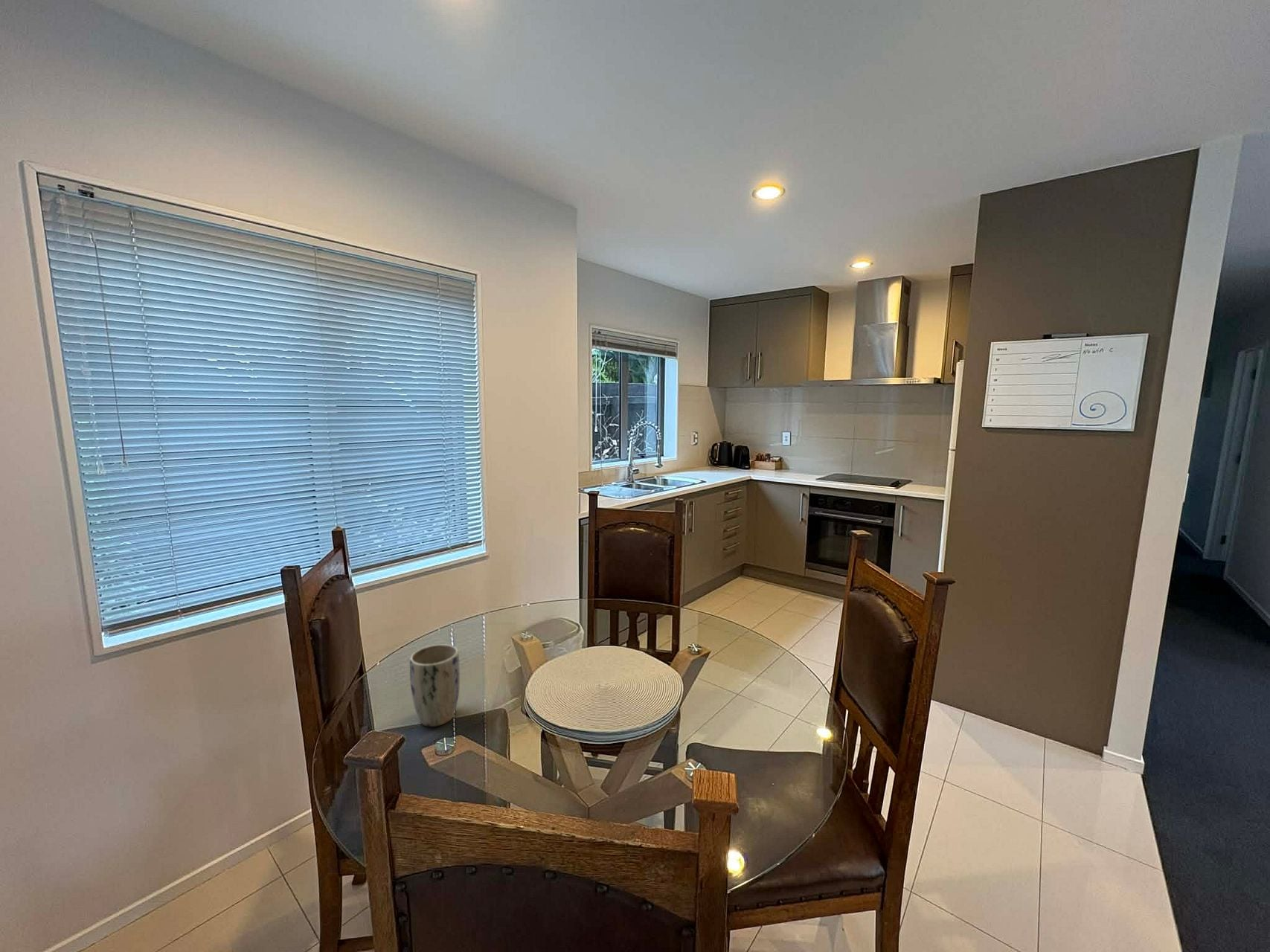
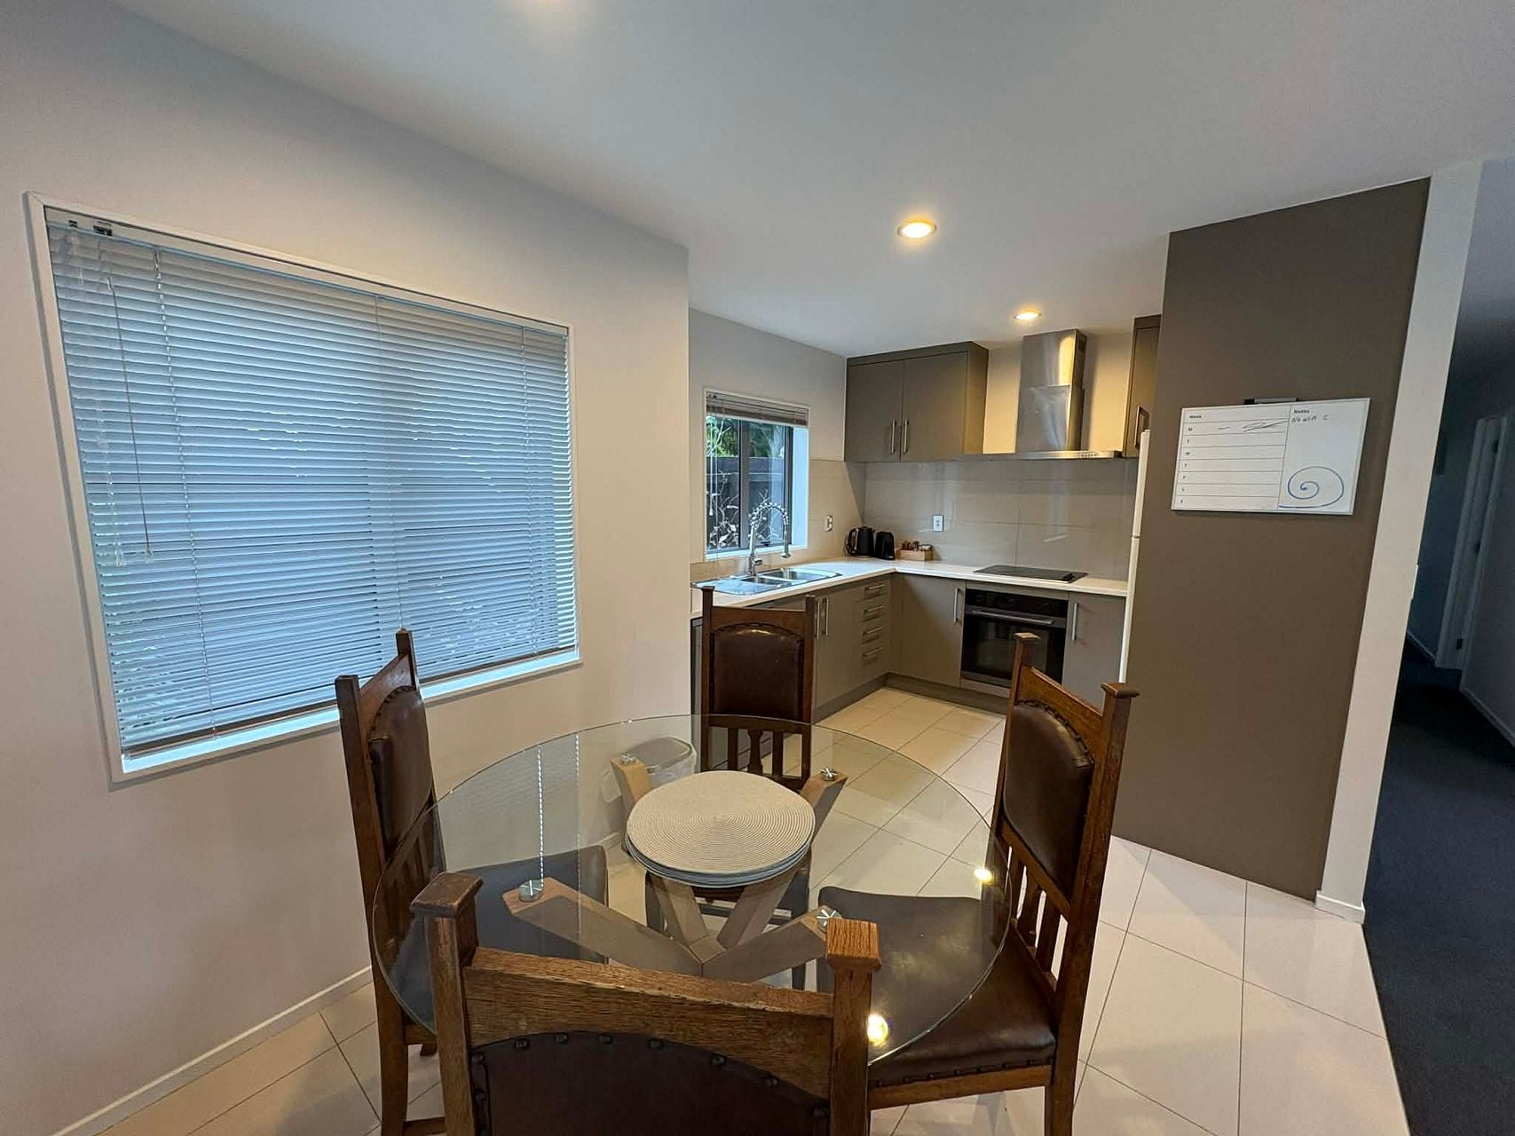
- plant pot (435, 686)
